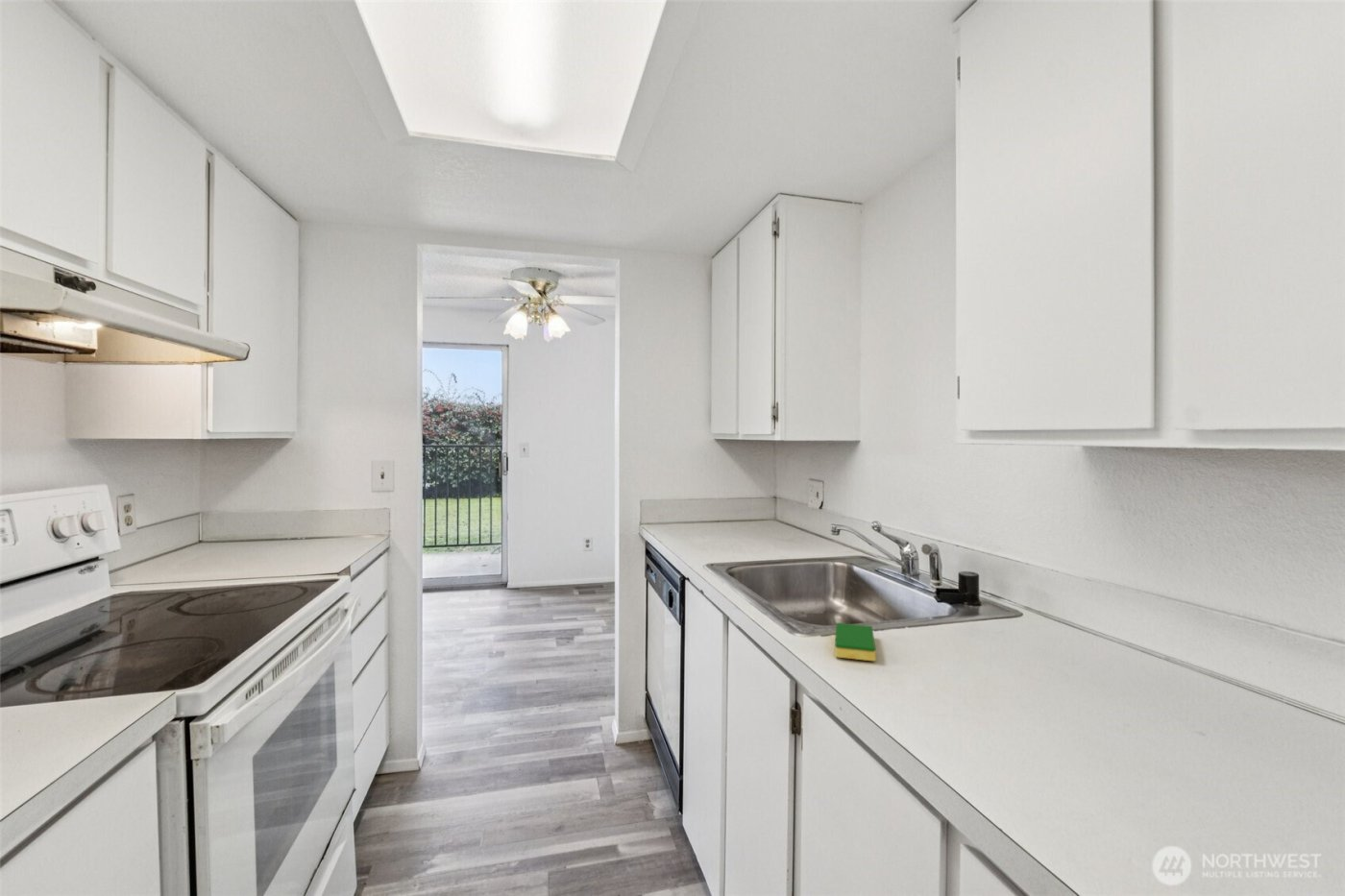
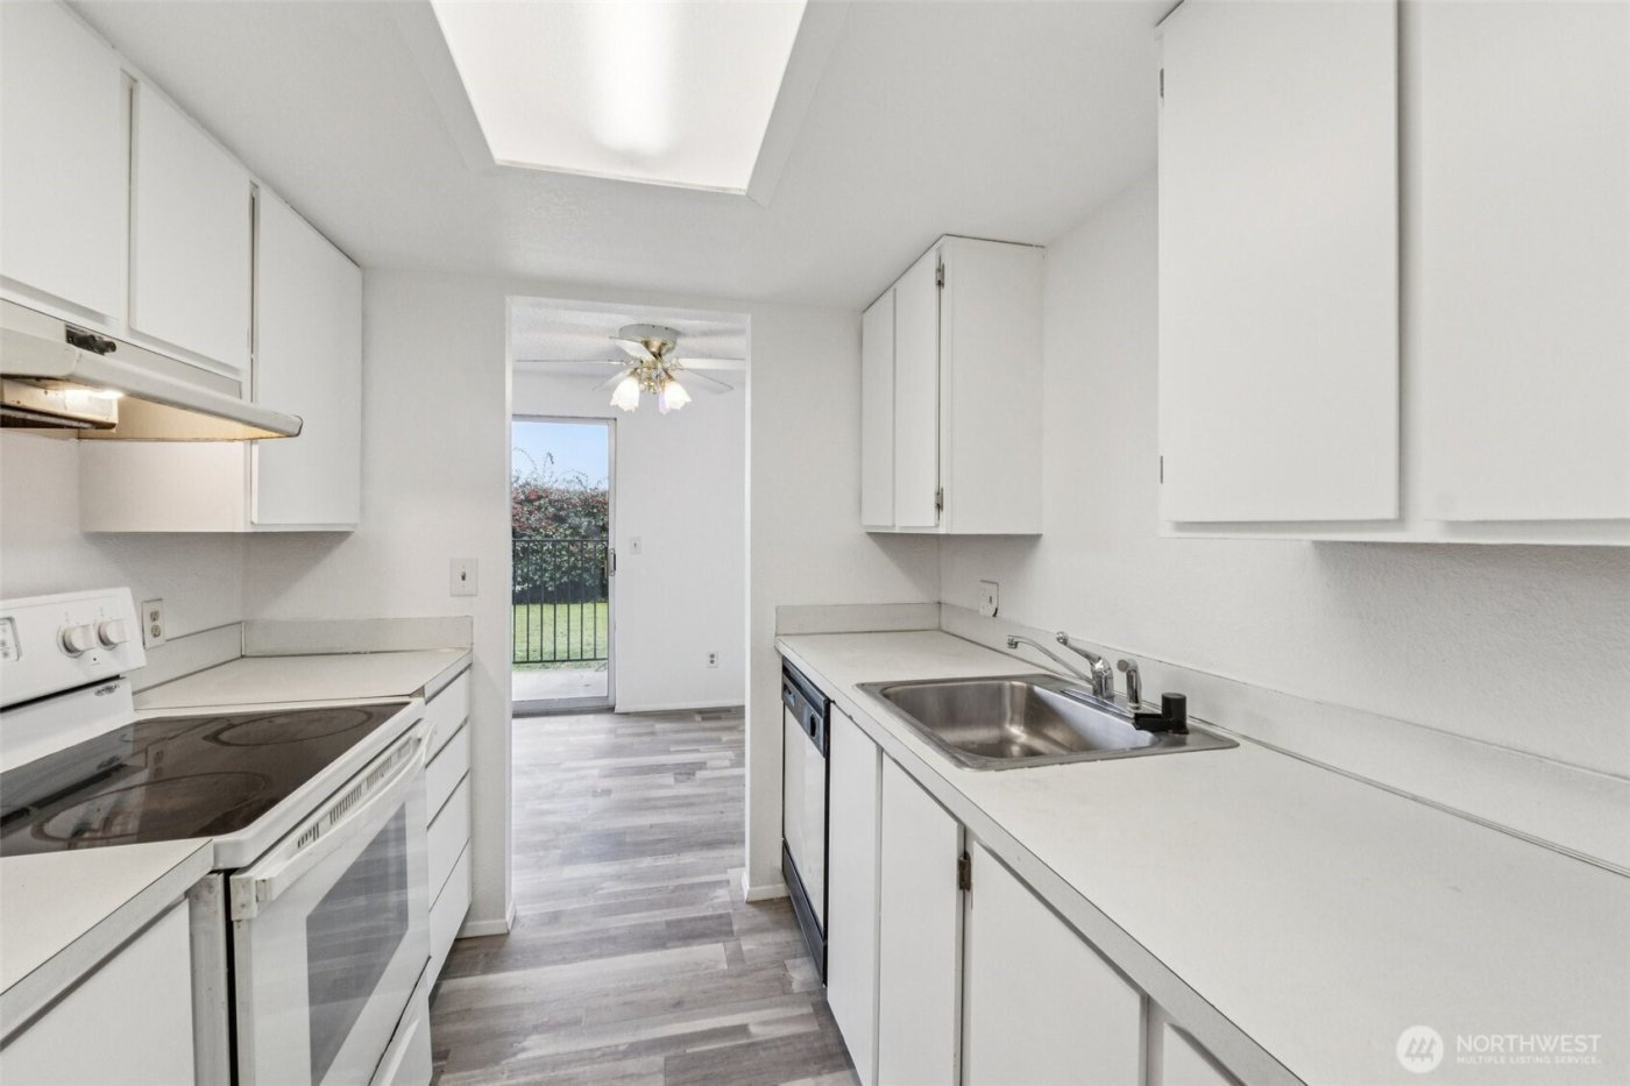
- dish sponge (854, 641)
